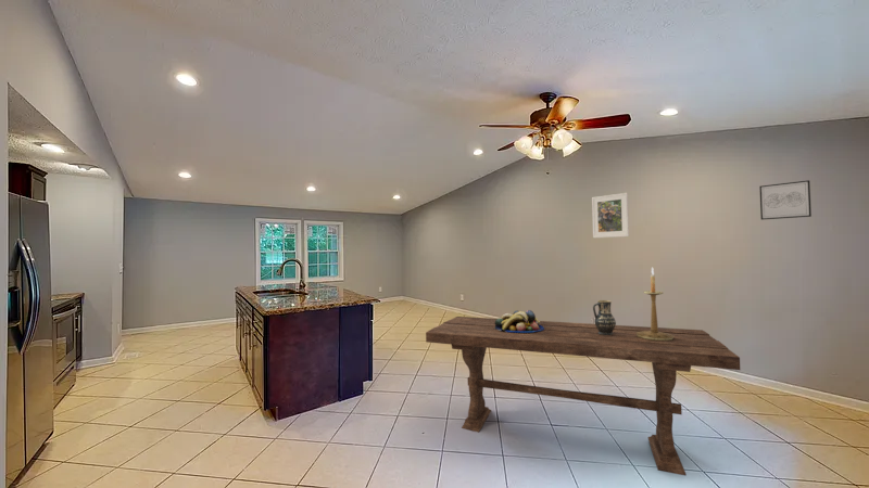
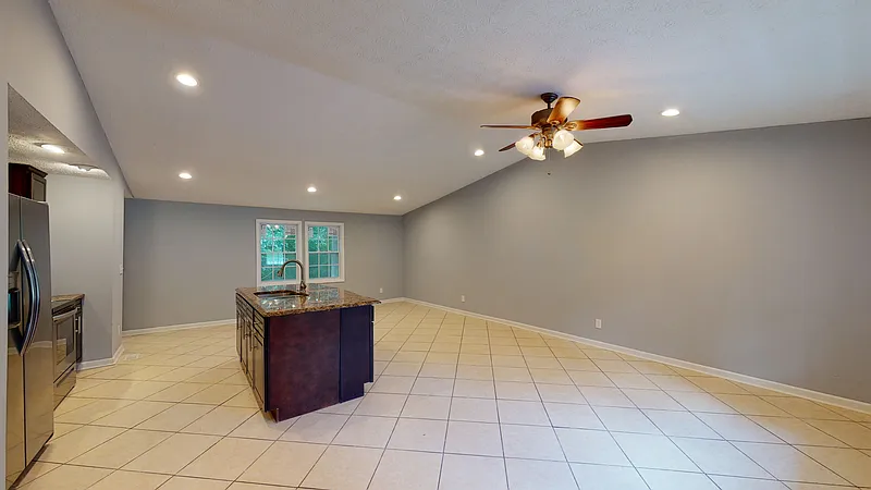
- vase (604, 317)
- wall art (784, 201)
- dining table (562, 389)
- candlestick (653, 301)
- fruit bowl (519, 319)
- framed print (609, 216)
